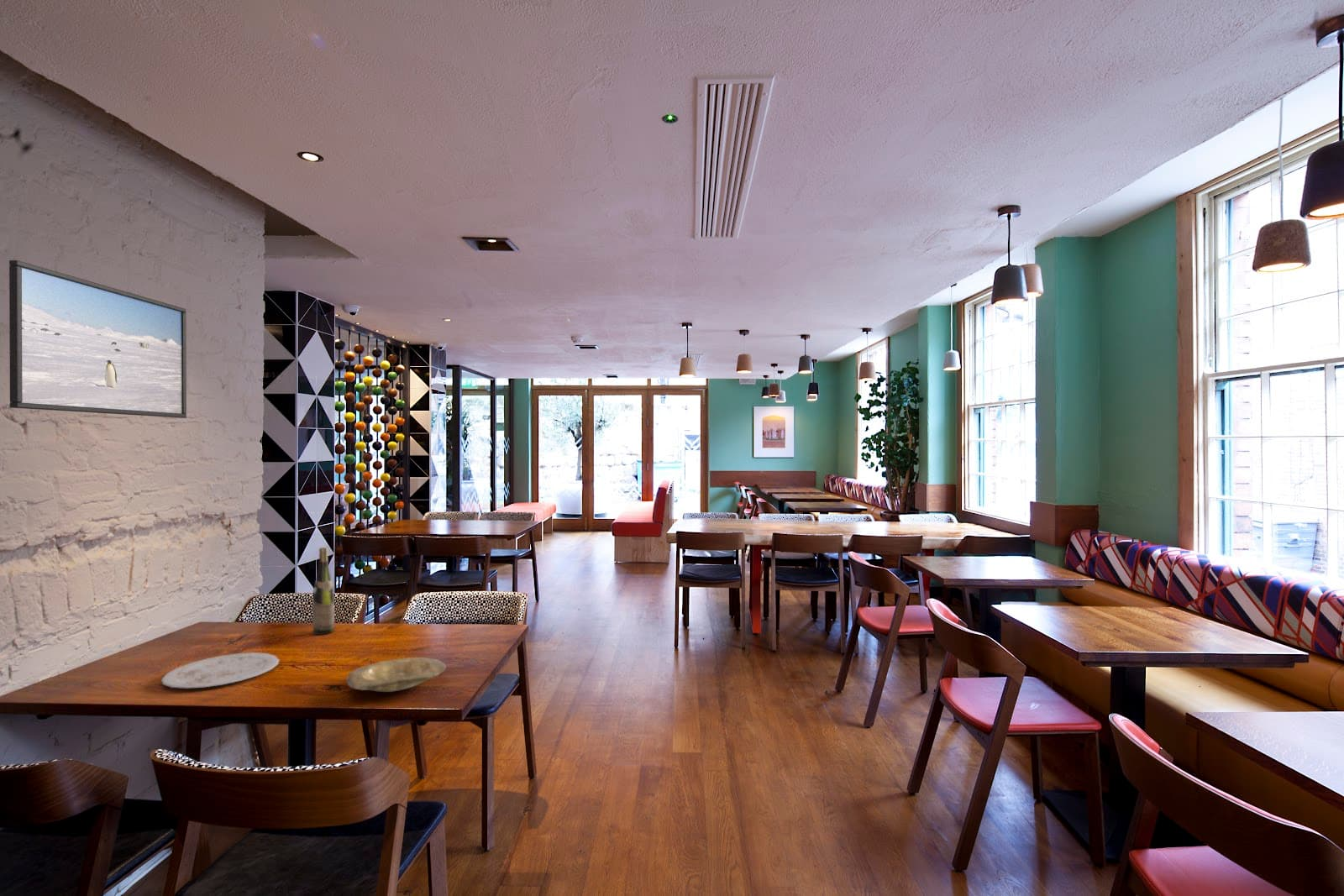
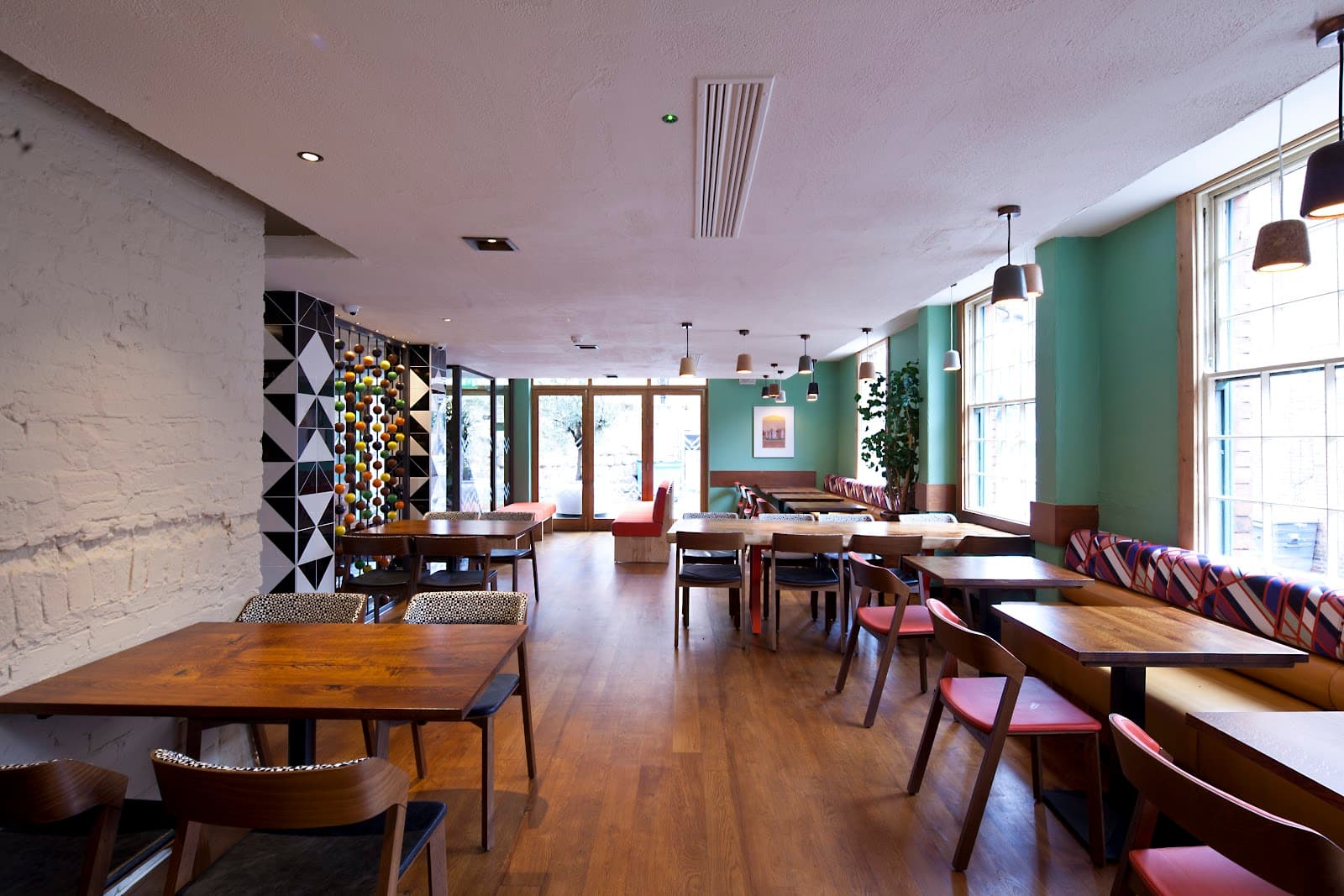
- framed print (111, 350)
- plate (397, 676)
- plate (223, 670)
- wine bottle (323, 589)
